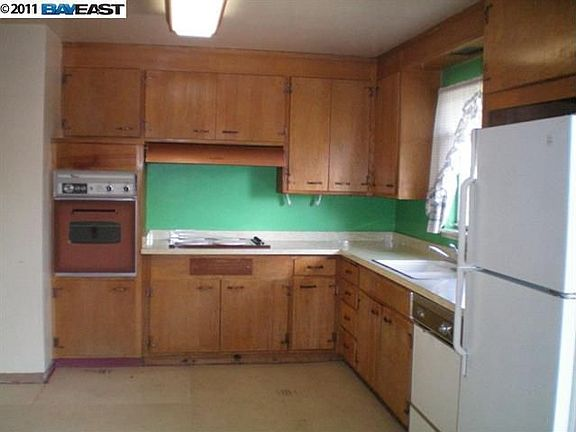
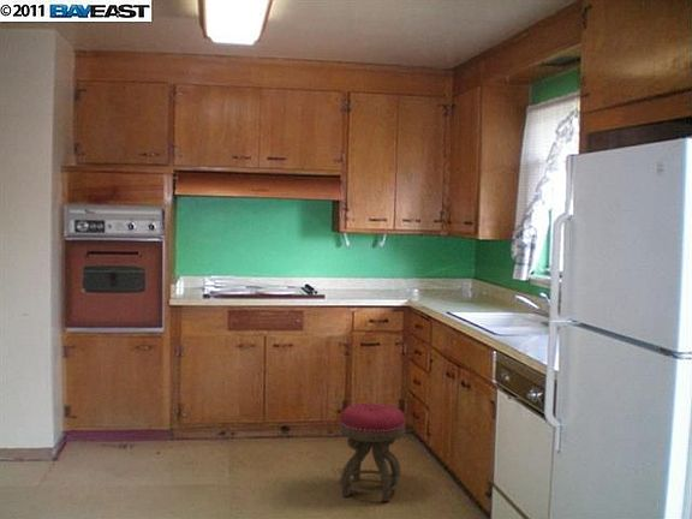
+ stool (372, 449)
